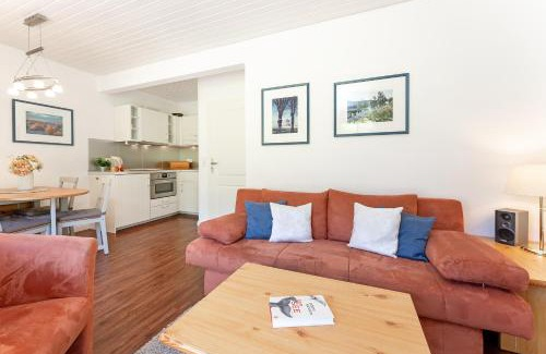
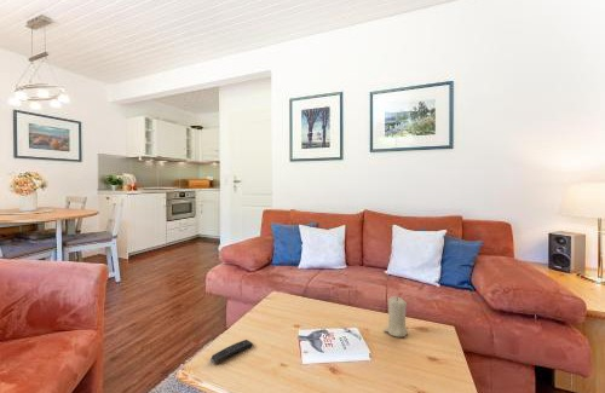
+ remote control (231, 351)
+ candle (396, 314)
